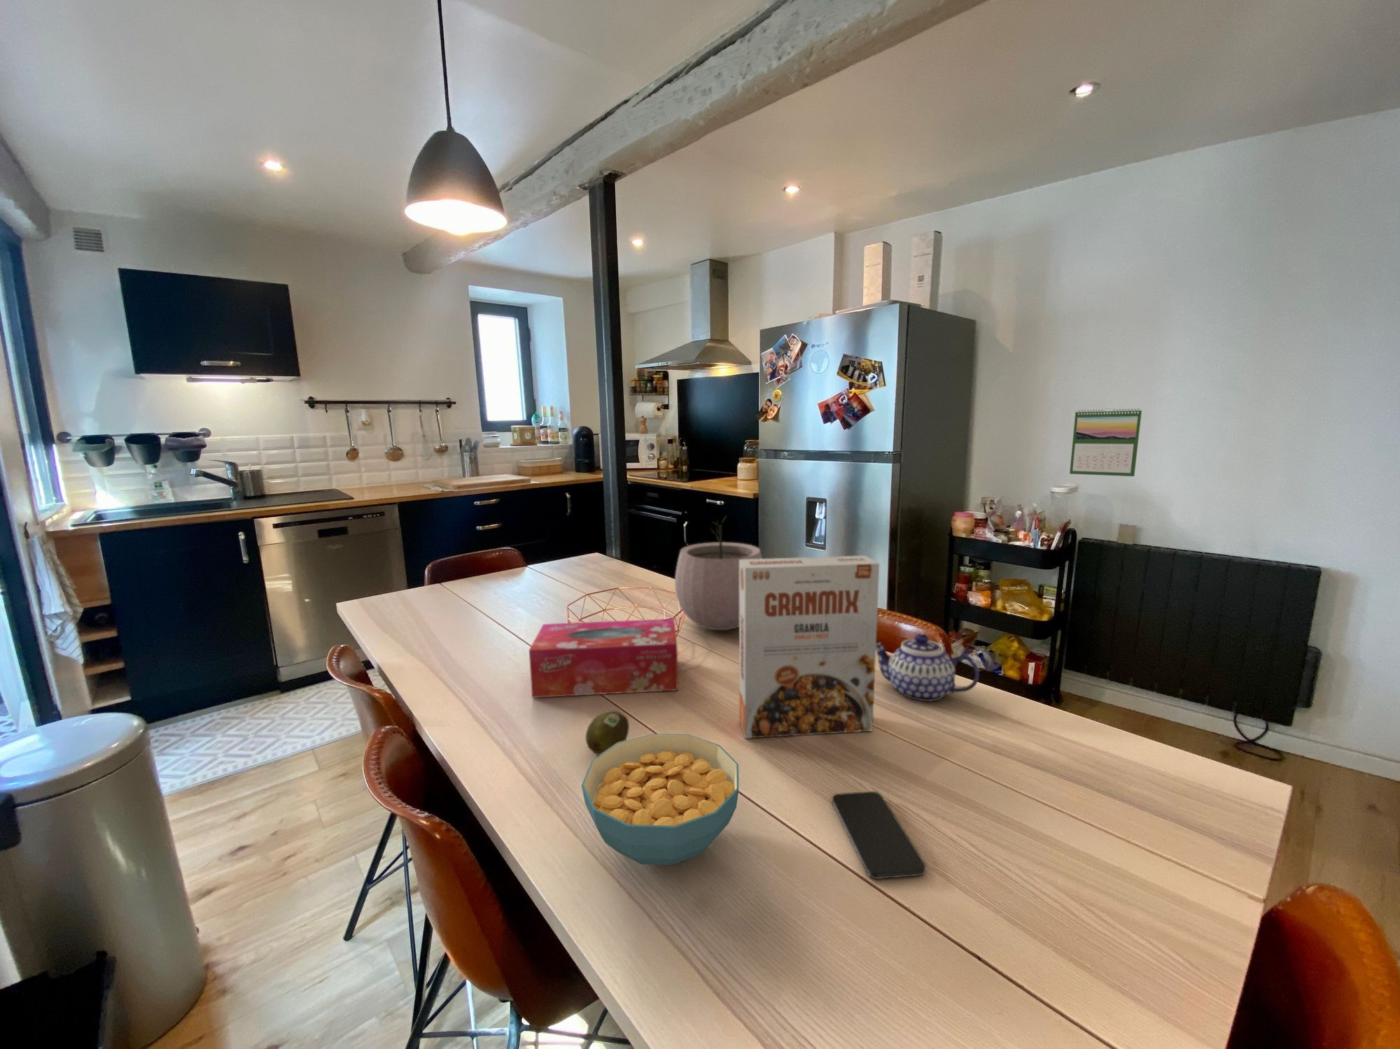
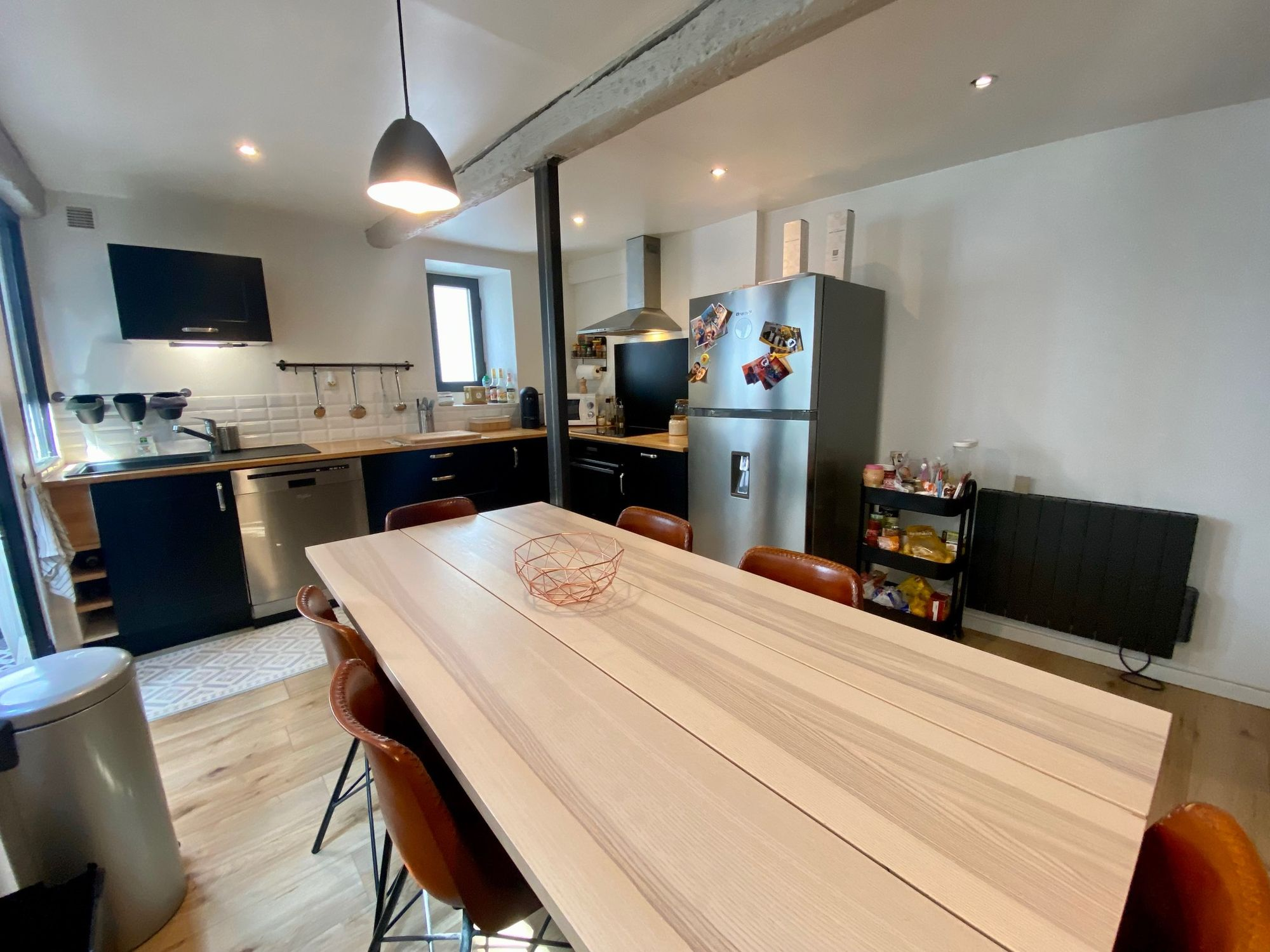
- tissue box (607, 656)
- cereal box (806, 646)
- fruit (607, 732)
- smartphone (874, 830)
- plant pot (720, 572)
- teapot (923, 663)
- cereal bowl (663, 809)
- calendar (1103, 441)
